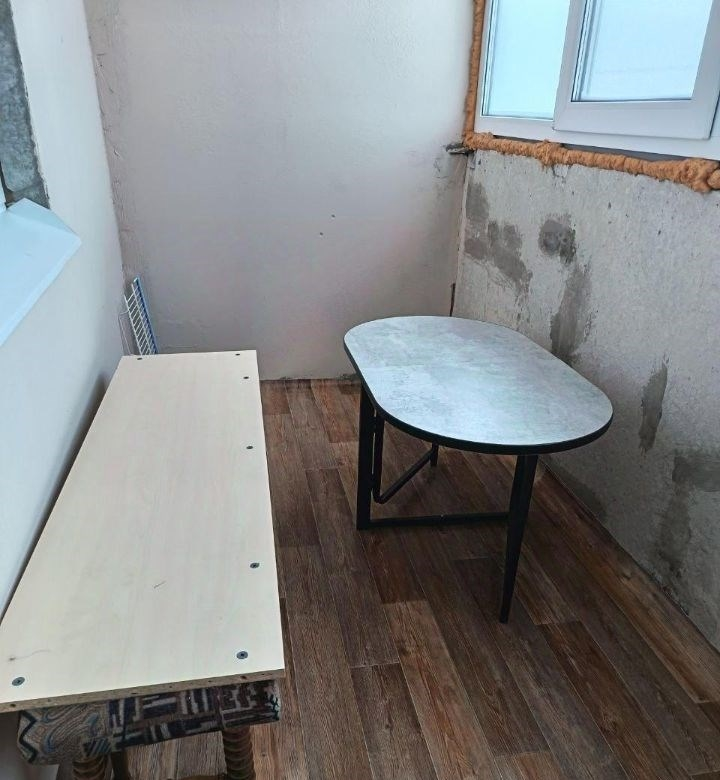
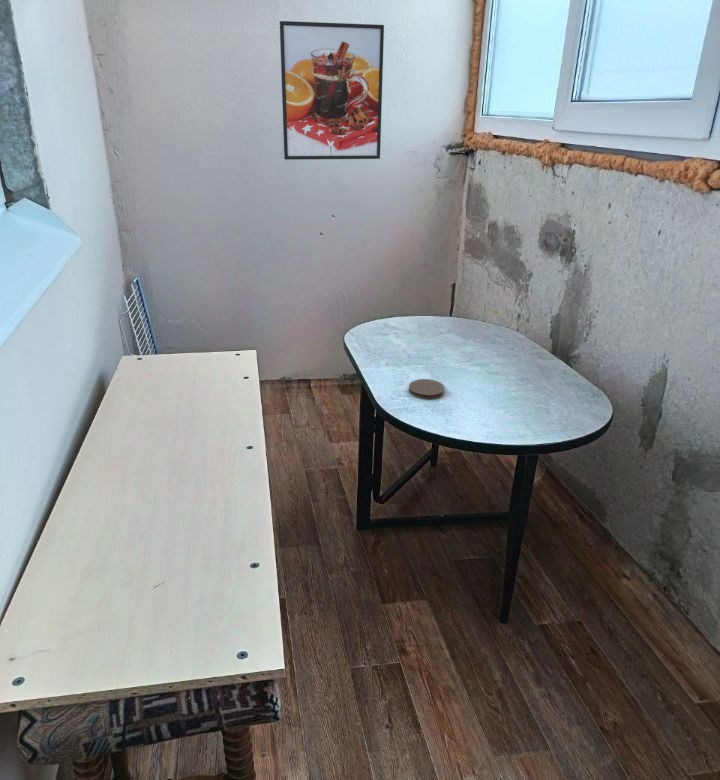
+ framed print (332, 94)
+ coaster (426, 389)
